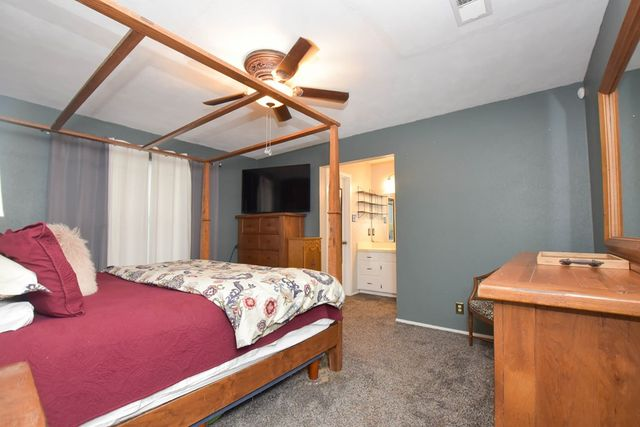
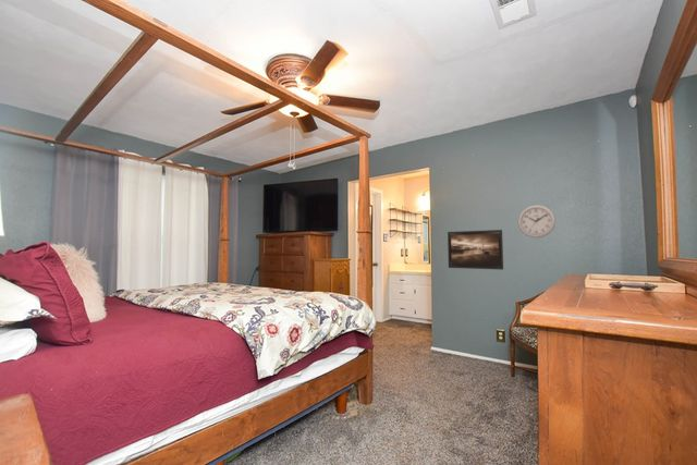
+ wall clock (536, 221)
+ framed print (474, 249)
